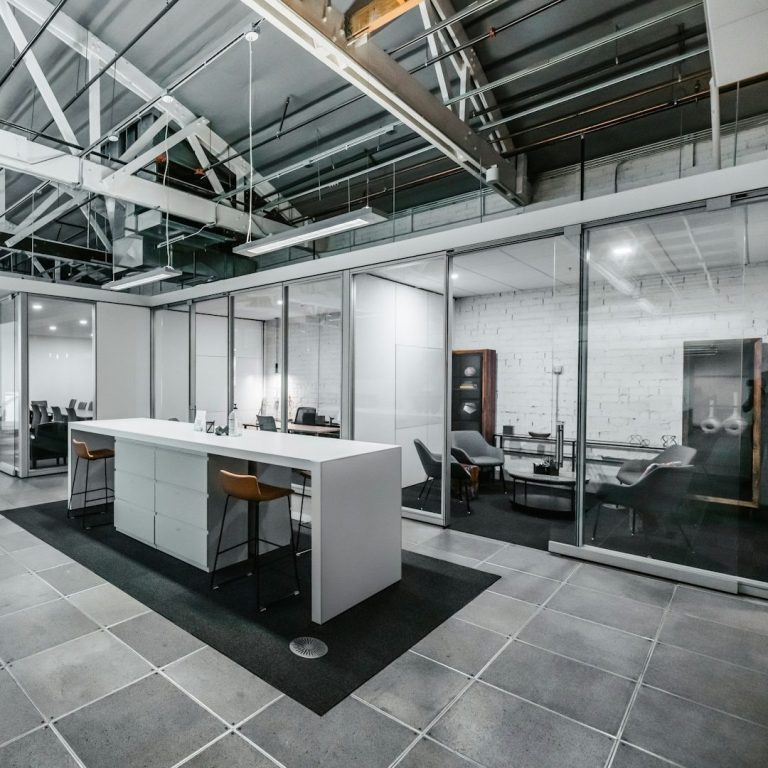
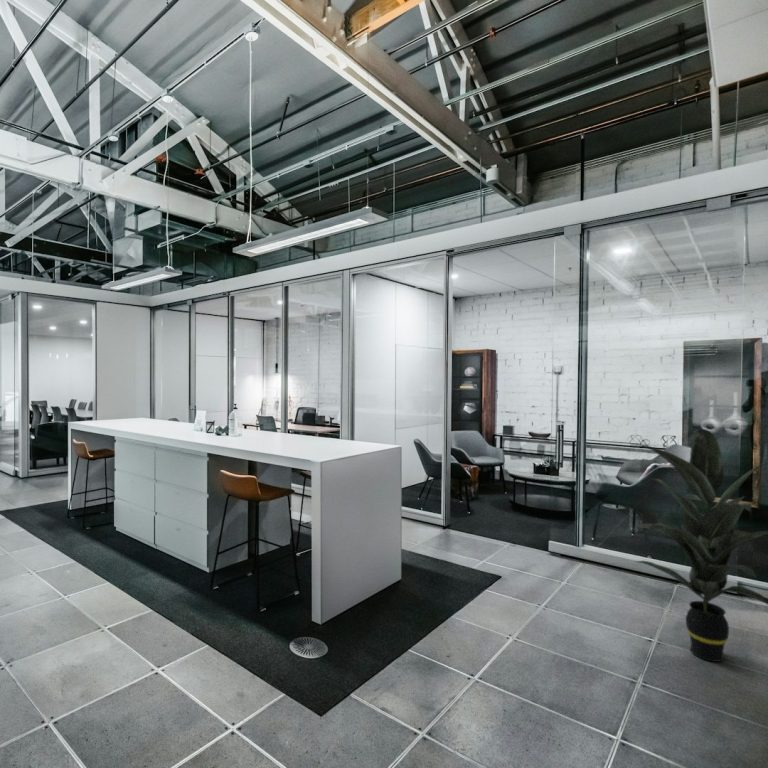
+ indoor plant (699, 540)
